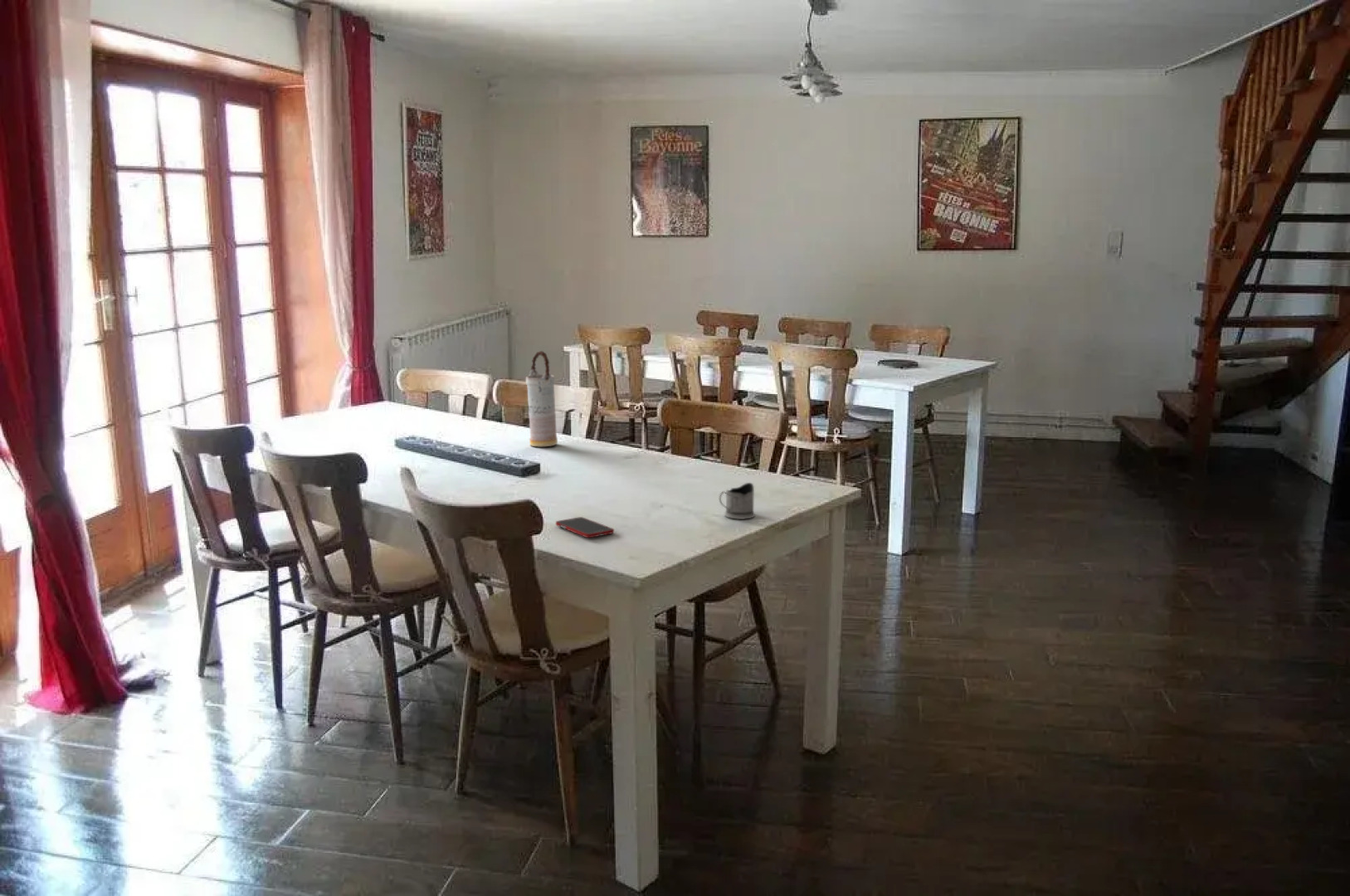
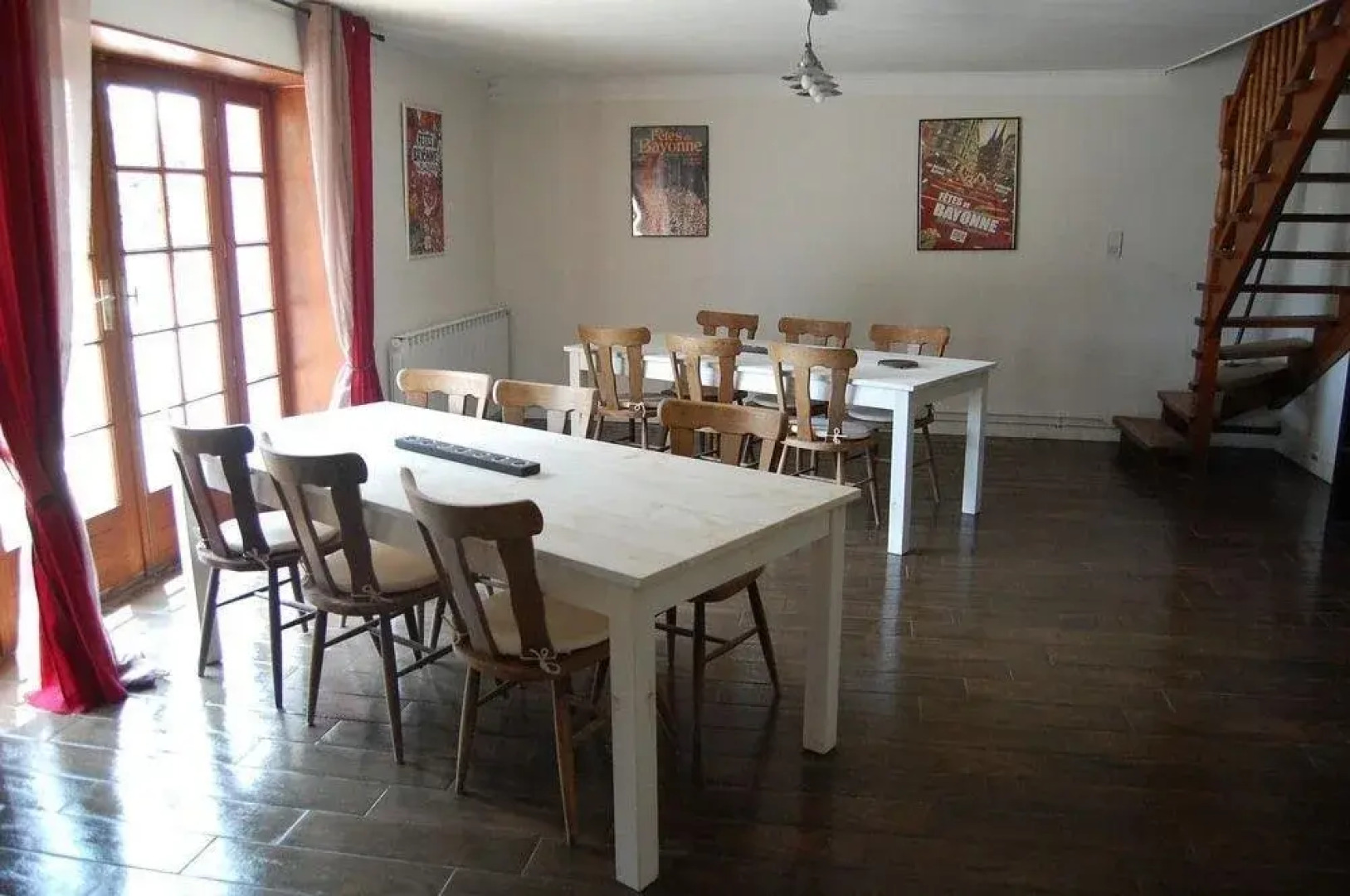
- cell phone (584, 527)
- vase (541, 398)
- tea glass holder (735, 500)
